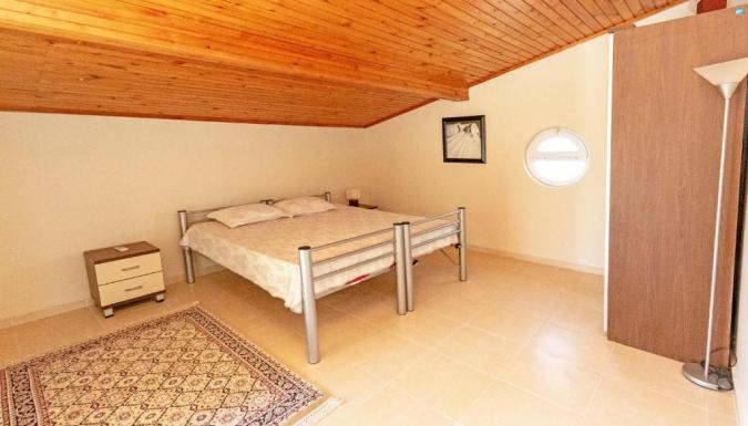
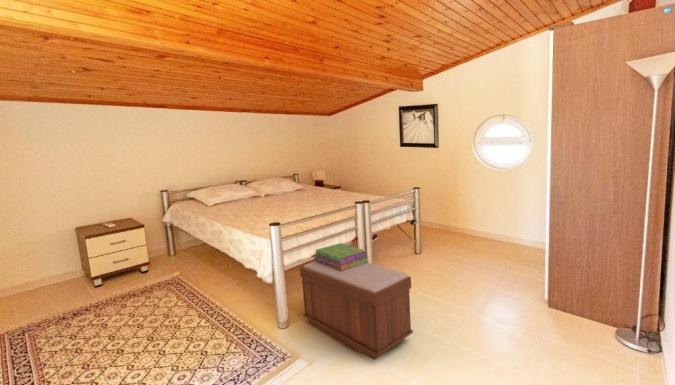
+ stack of books (340, 255)
+ bench (353, 299)
